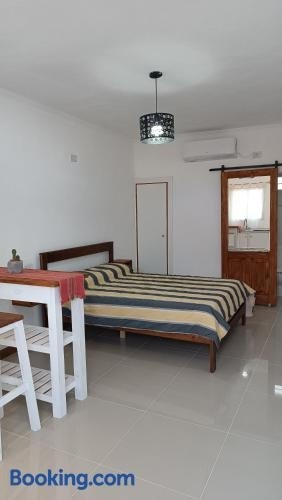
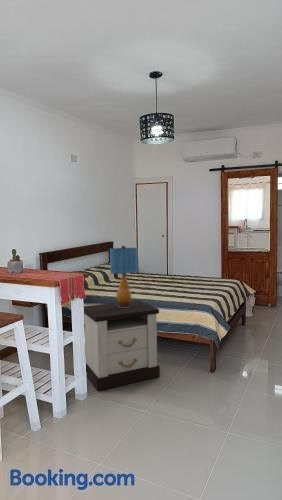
+ table lamp (124, 276)
+ nightstand (119, 341)
